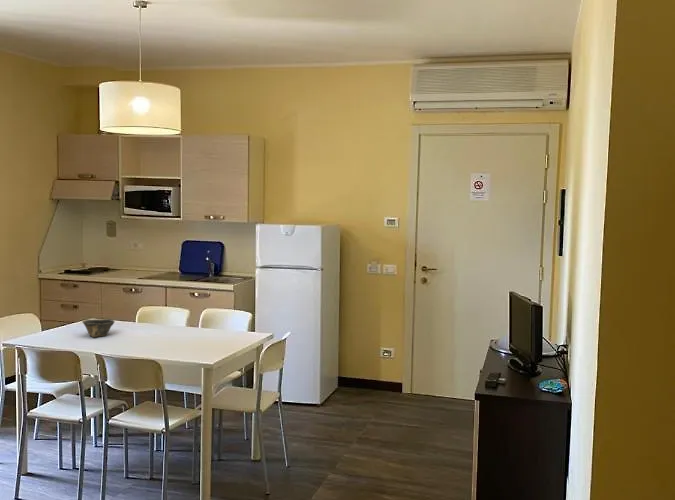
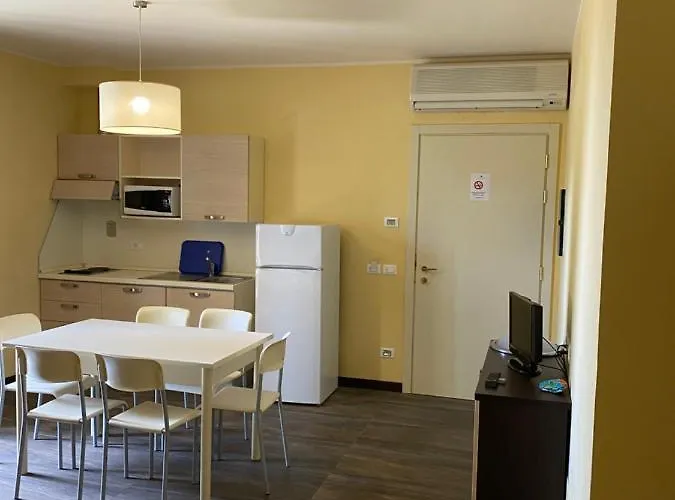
- bowl (98, 328)
